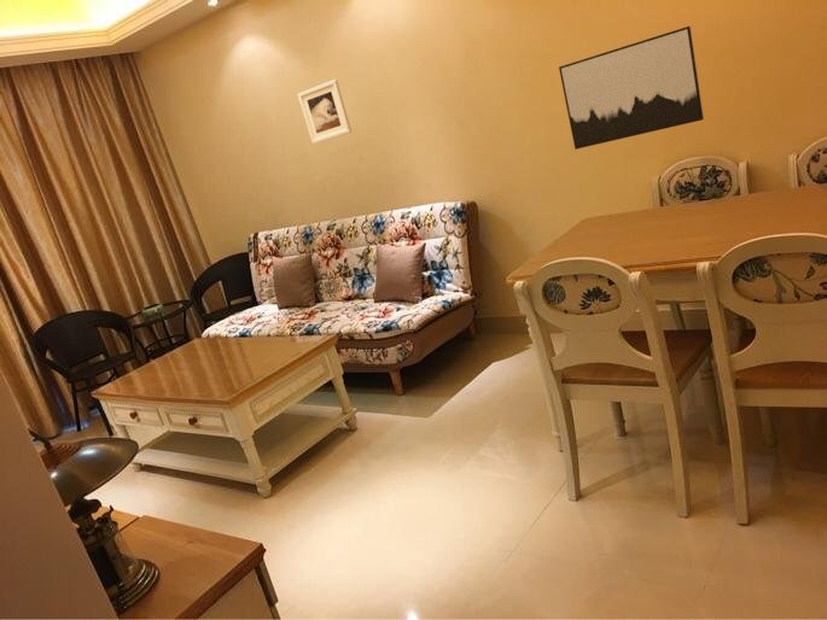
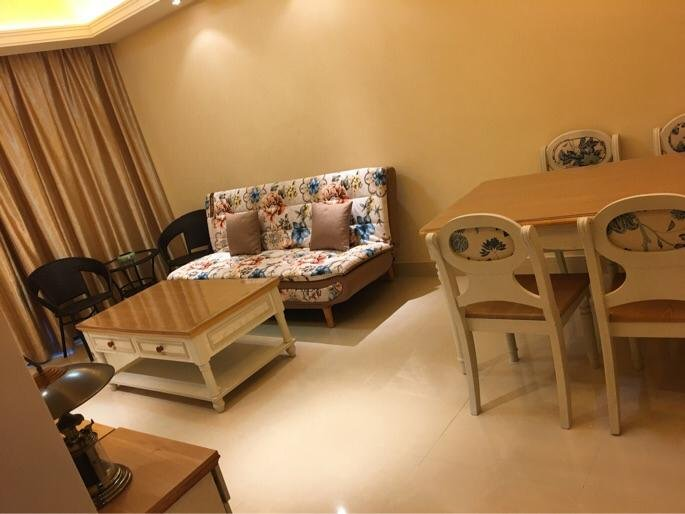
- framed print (324, 112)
- wall art (628, 92)
